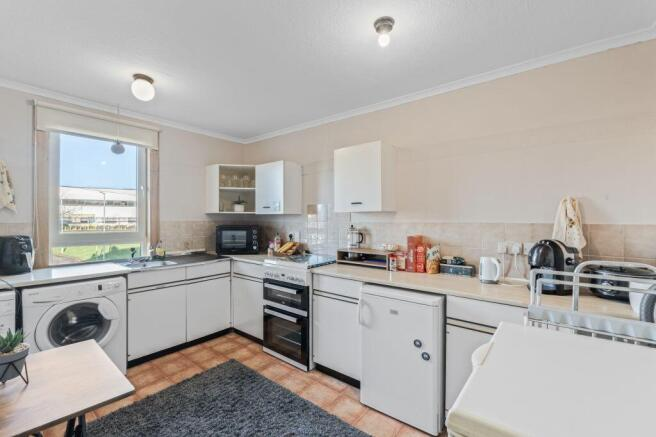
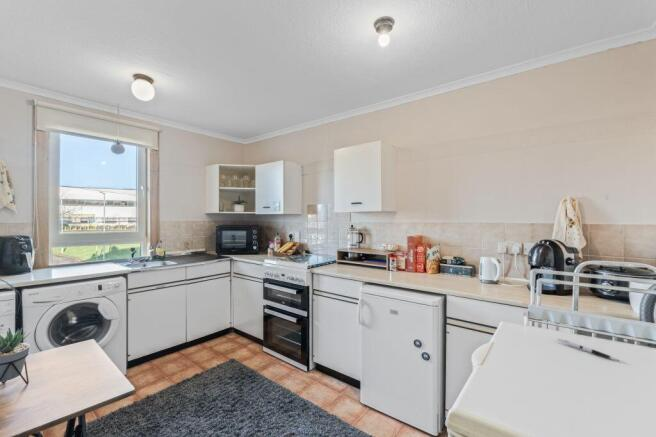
+ pen (586, 348)
